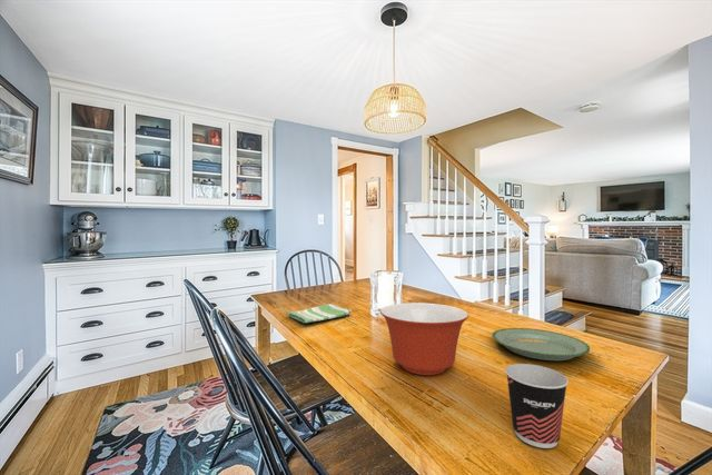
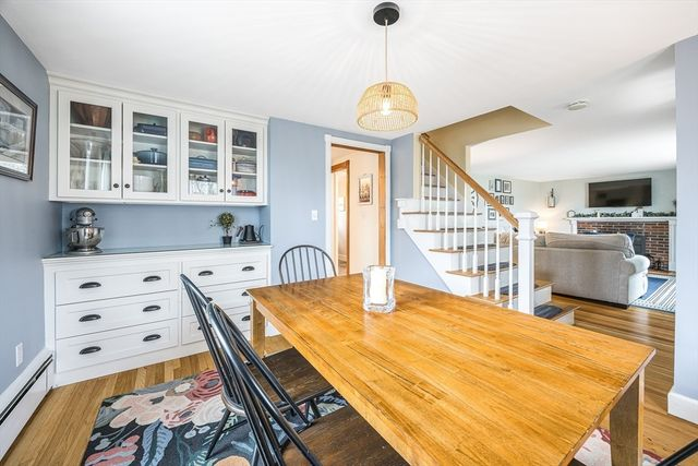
- cup (535, 405)
- dish towel (319, 313)
- plate (537, 344)
- mixing bowl (423, 338)
